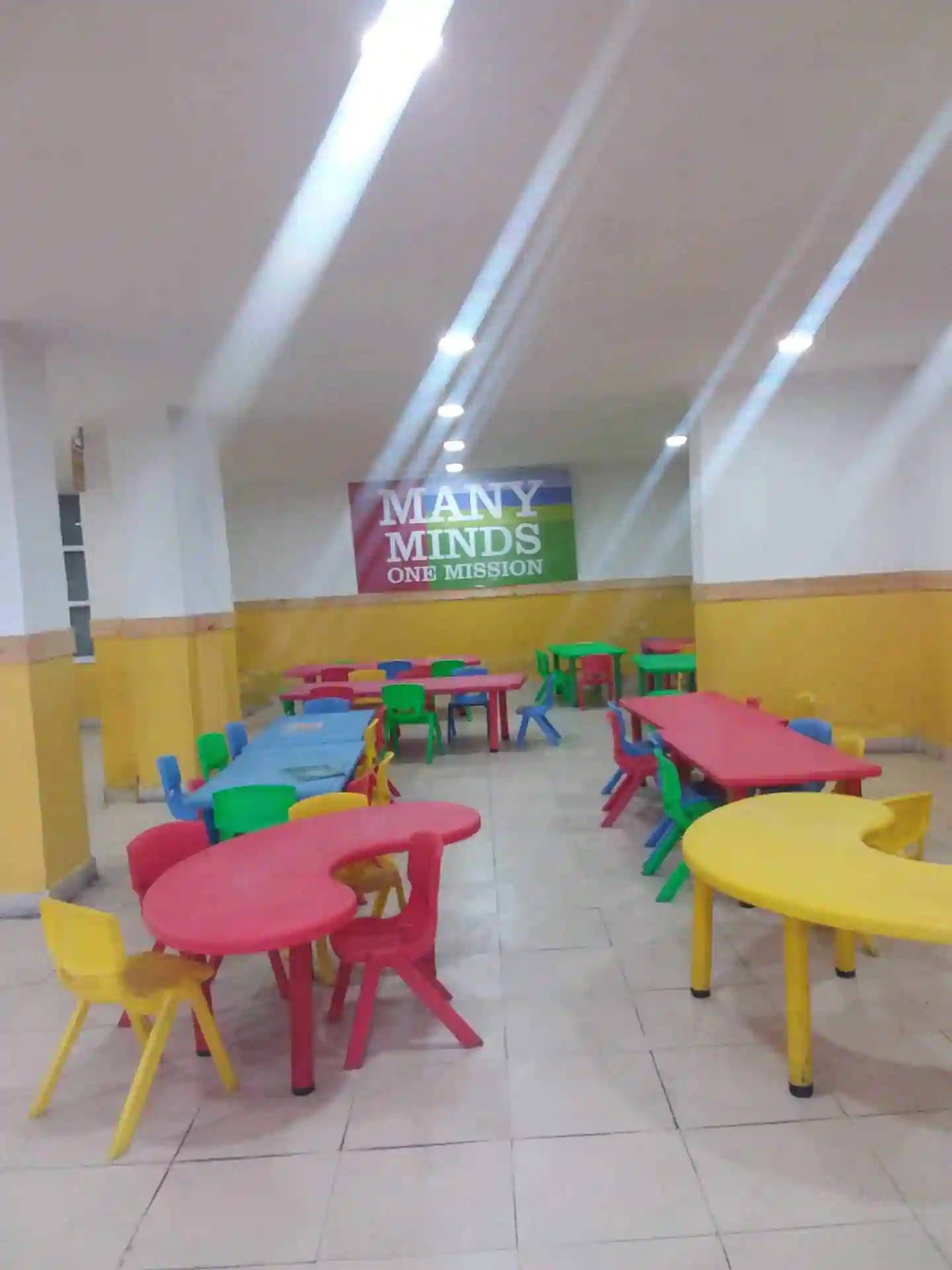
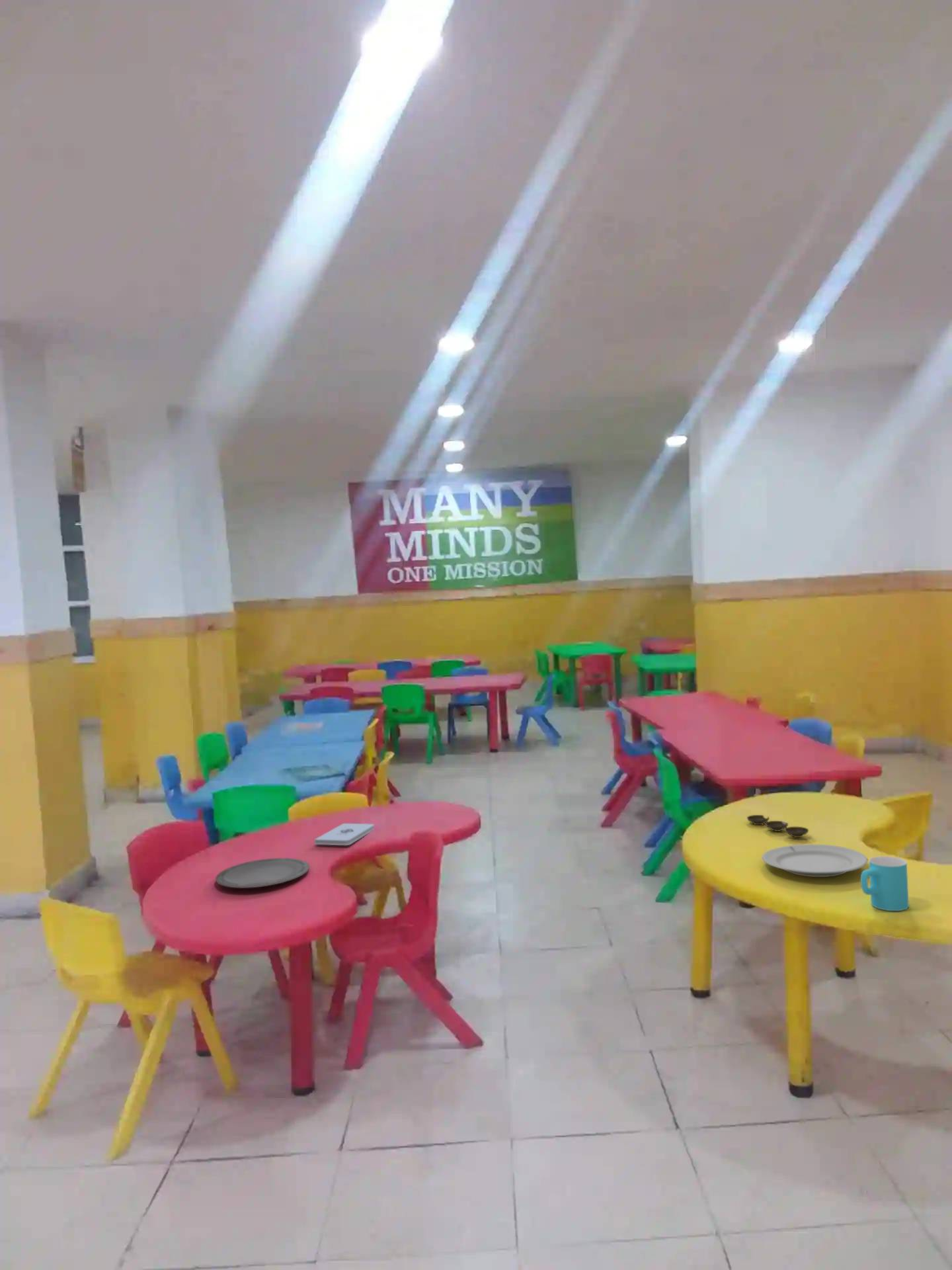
+ notepad (346, 833)
+ plate (263, 874)
+ cup (881, 883)
+ bowl (777, 826)
+ chinaware (814, 862)
